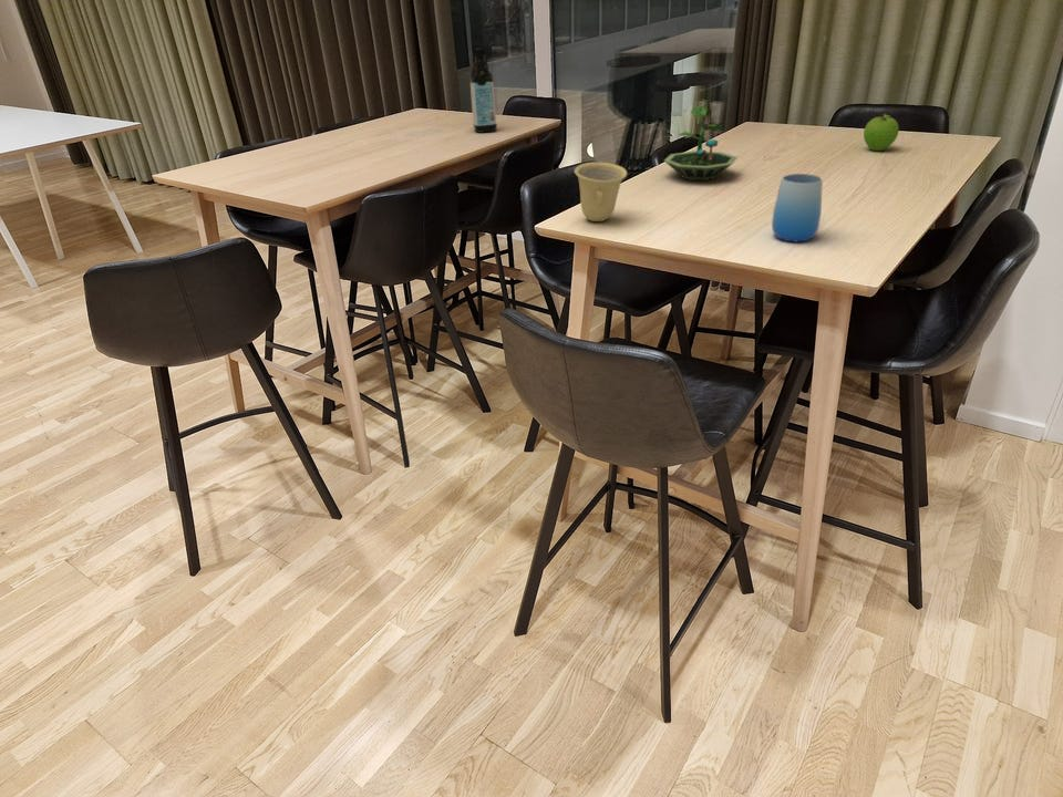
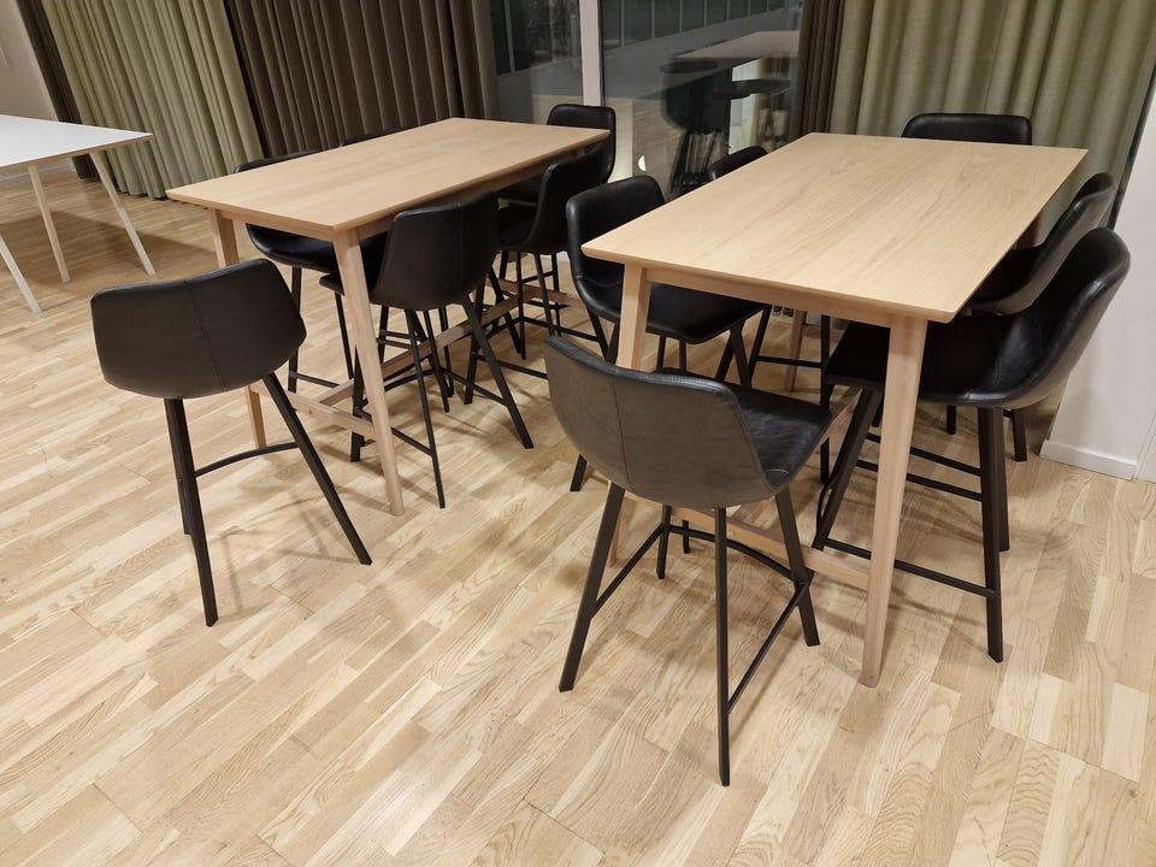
- terrarium (703, 117)
- fruit (880, 131)
- water bottle (482, 90)
- cup (797, 208)
- cup (600, 194)
